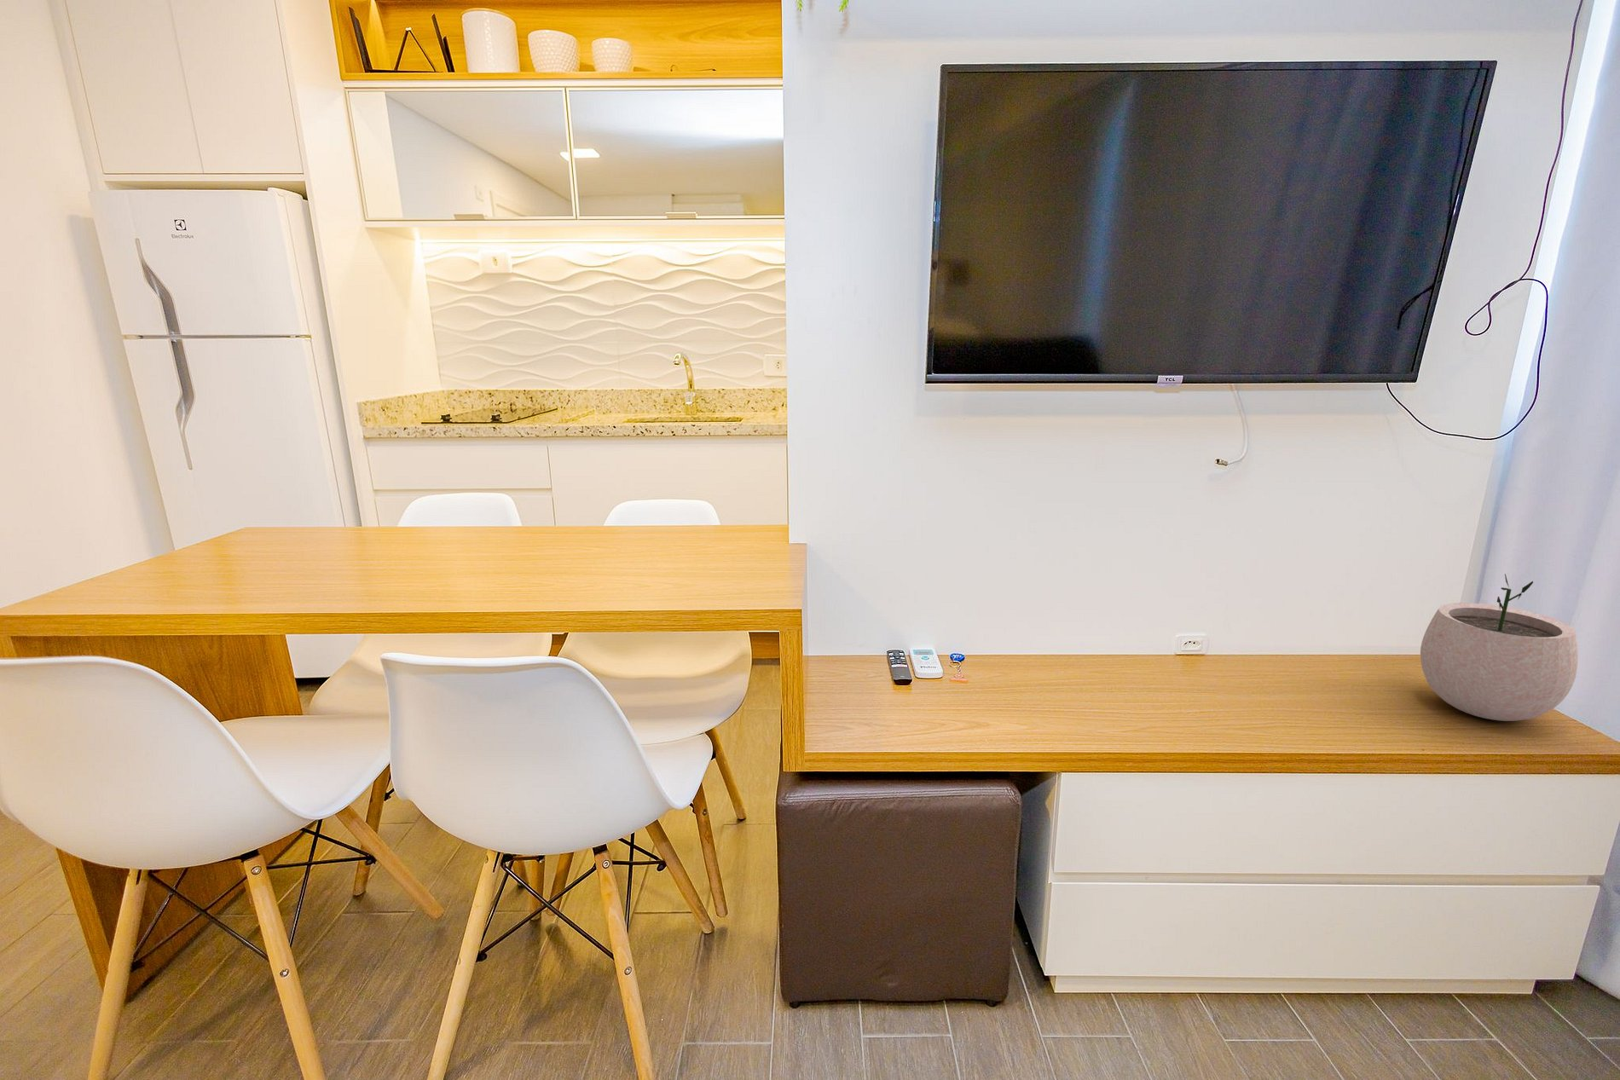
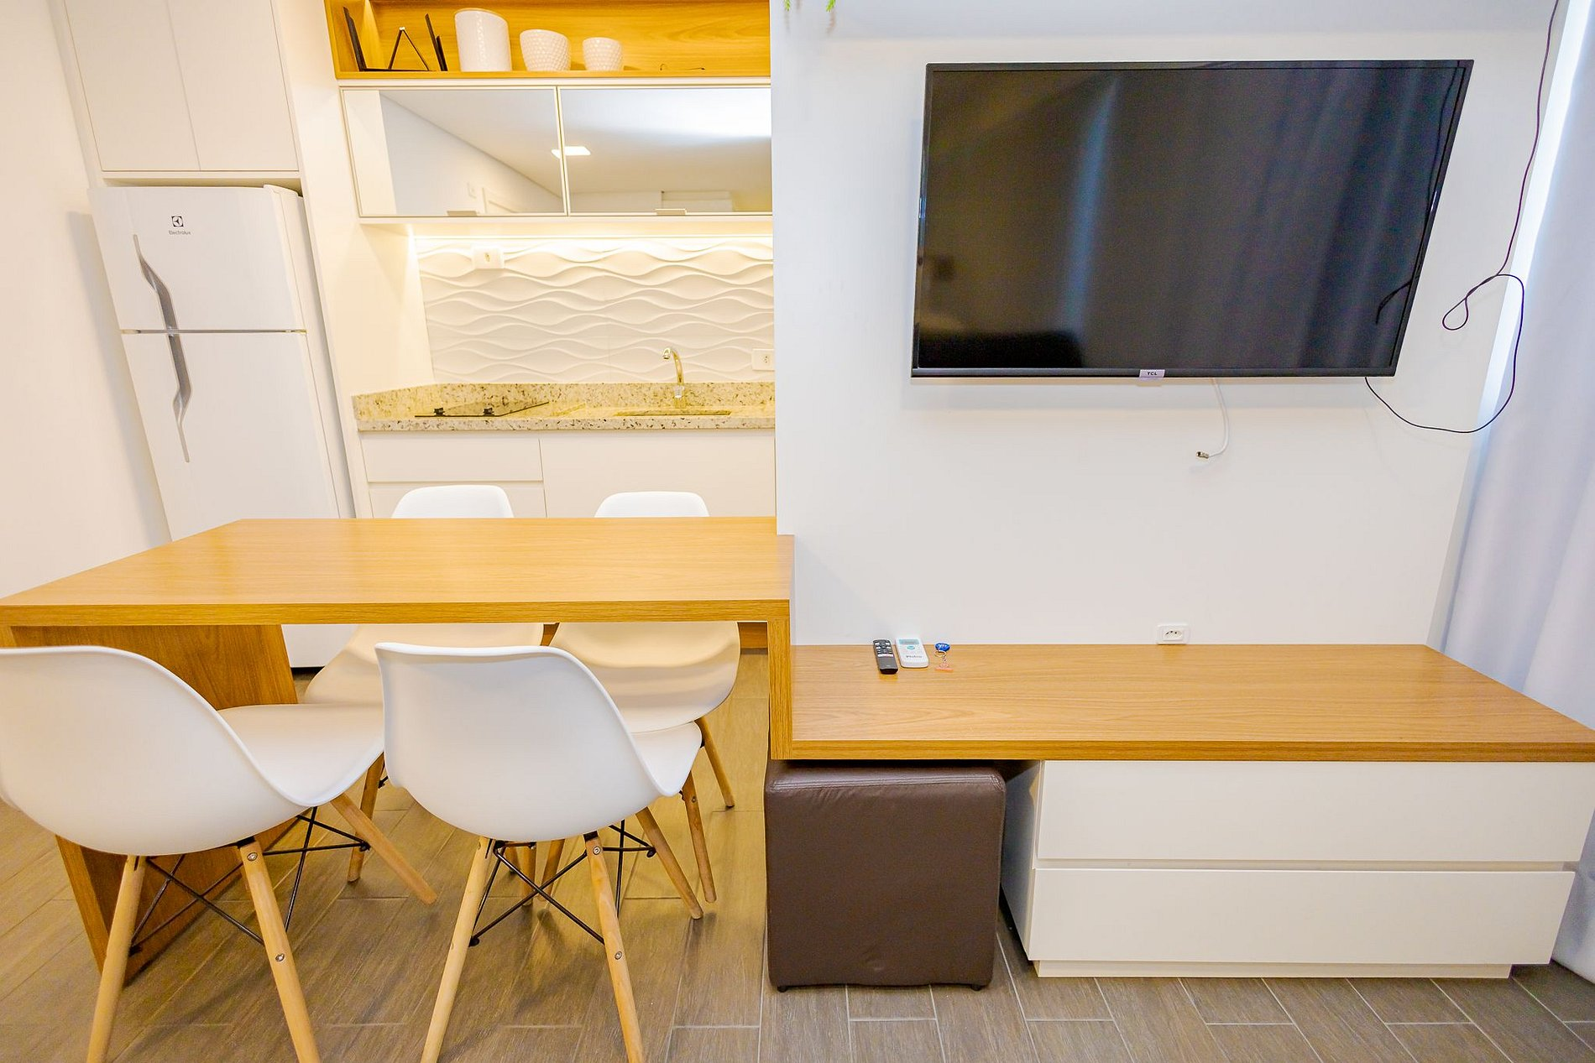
- plant pot (1497, 645)
